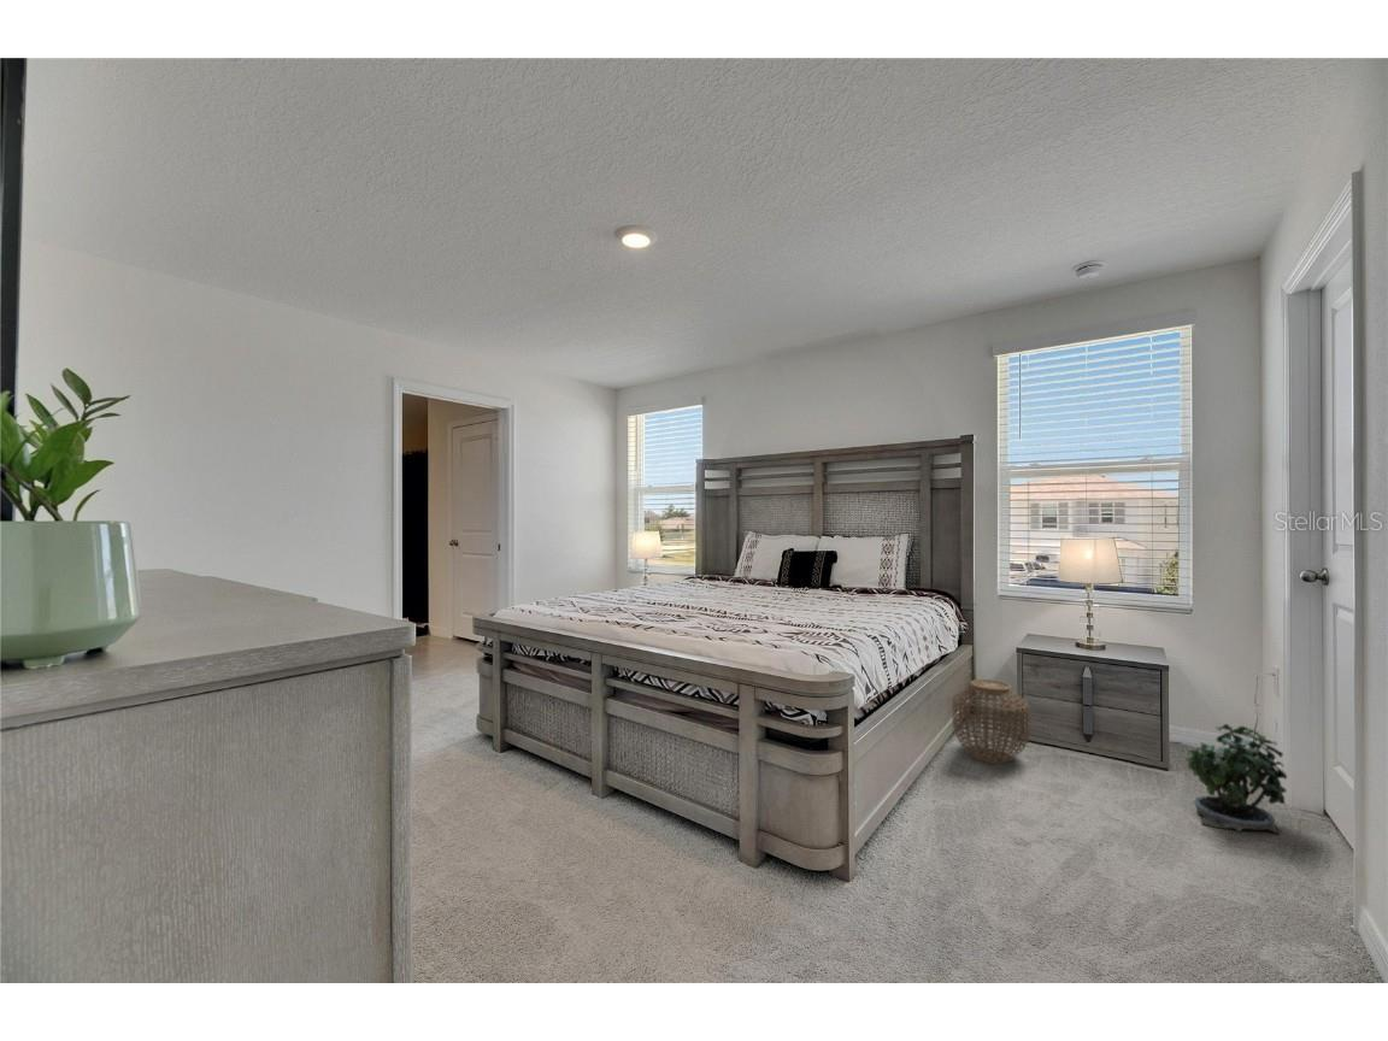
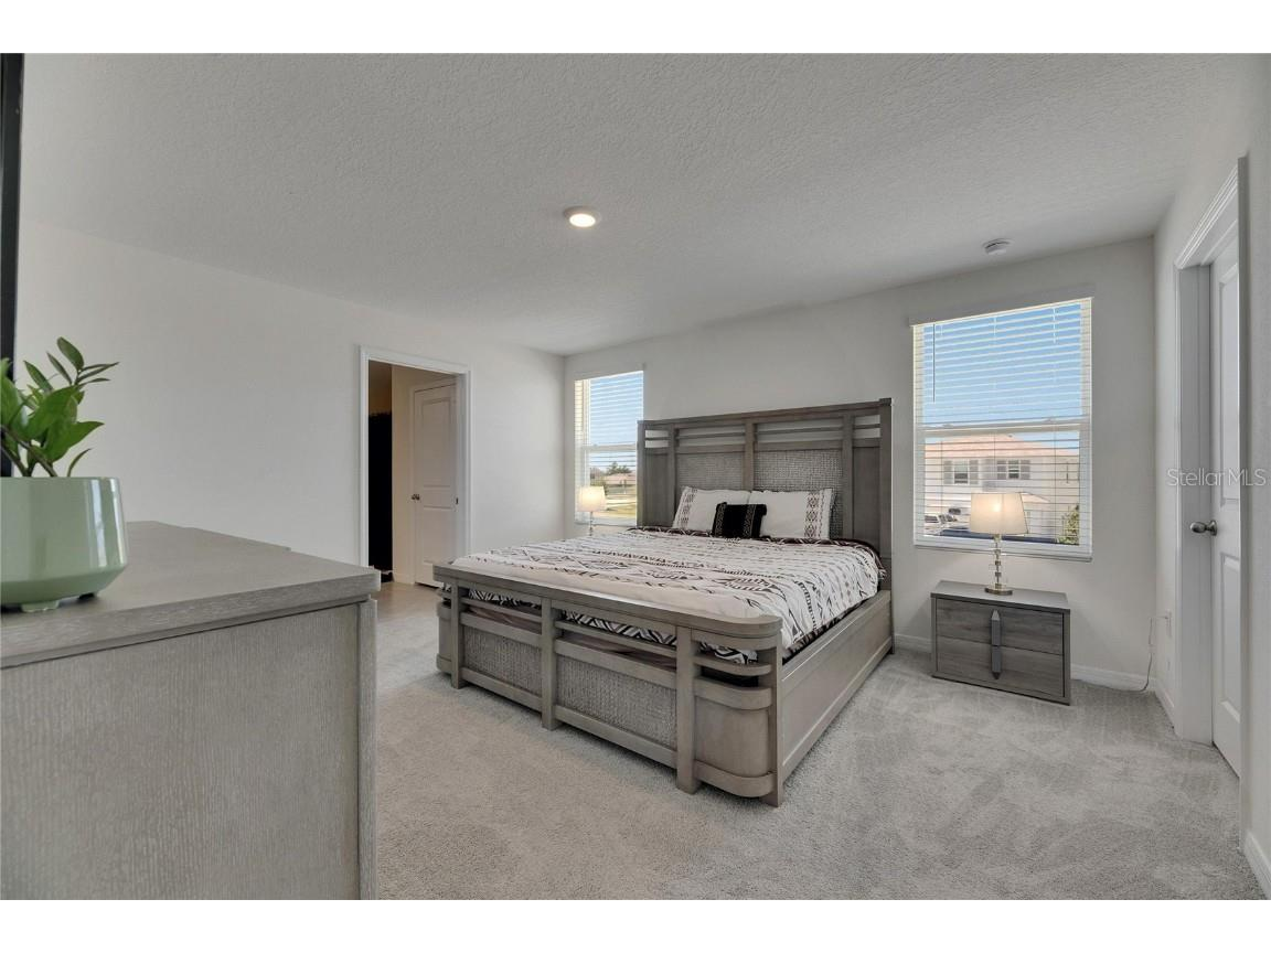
- woven basket (990, 718)
- potted plant (1234, 770)
